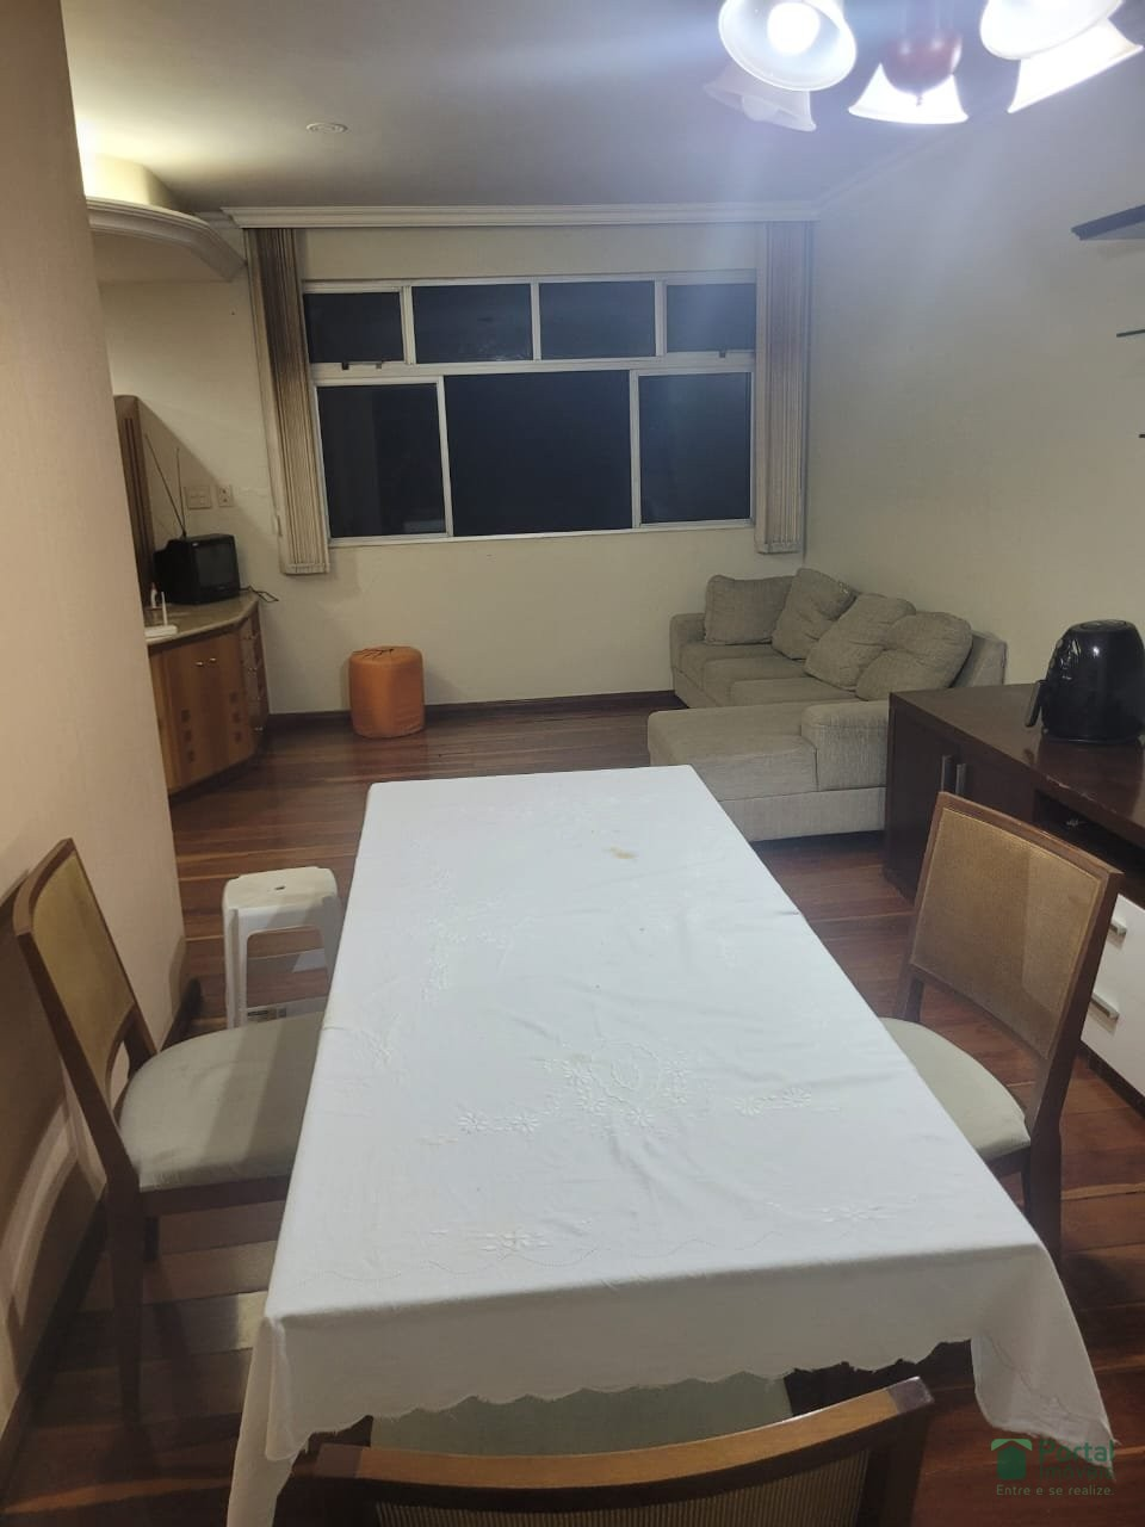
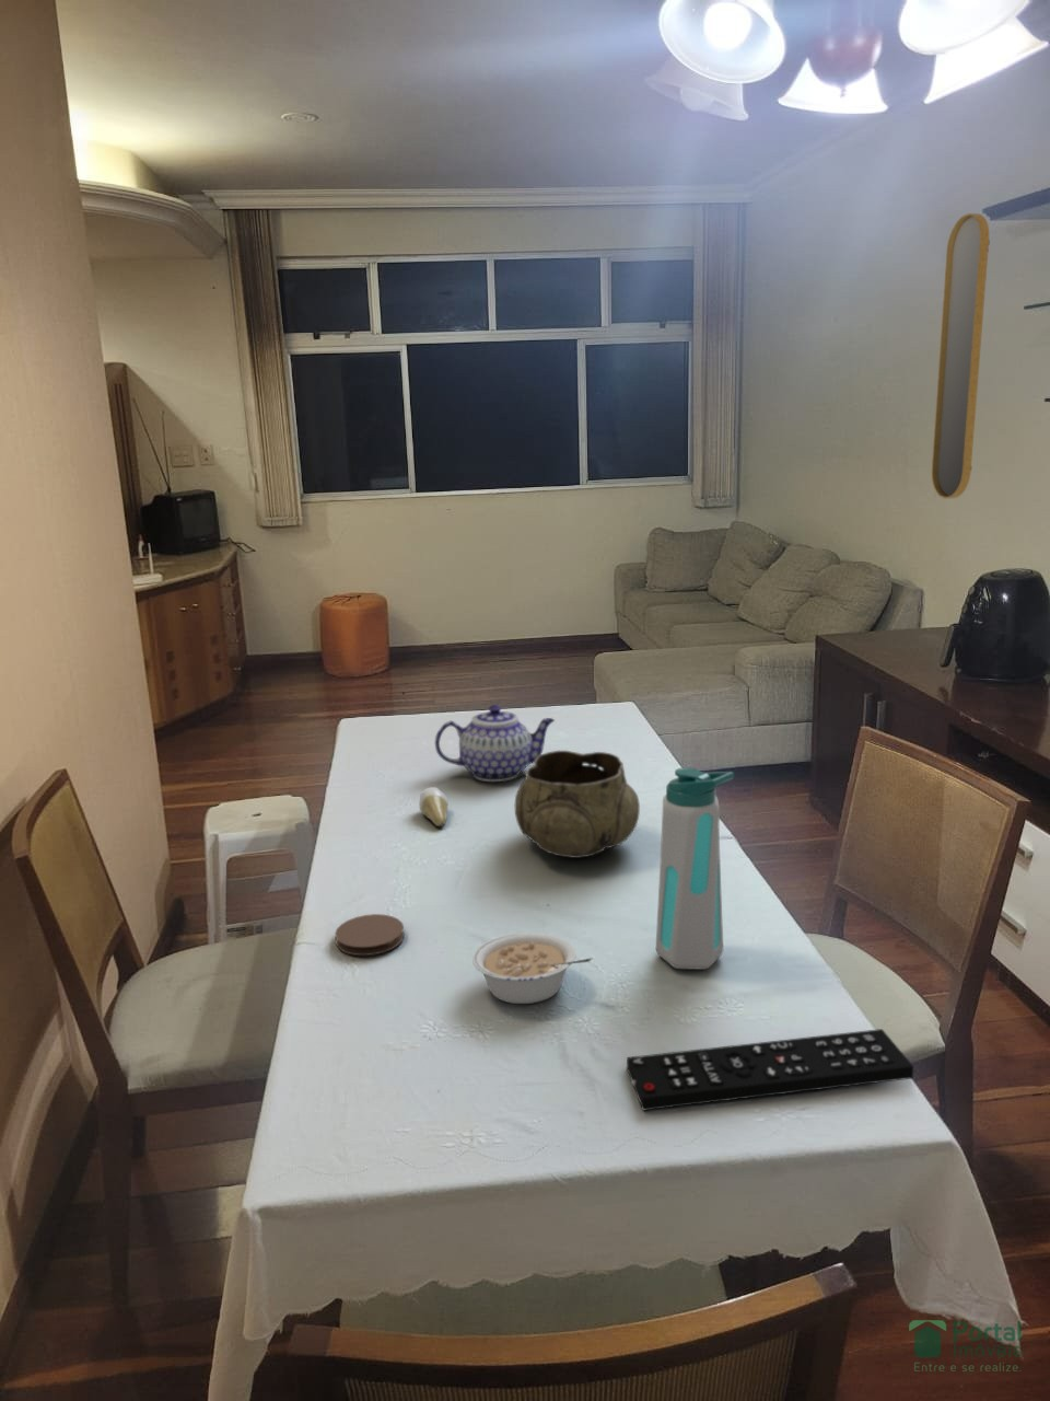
+ remote control (765, 1066)
+ legume (528, 966)
+ home mirror (958, 361)
+ coaster (369, 933)
+ decorative bowl (576, 806)
+ water bottle (695, 866)
+ teapot (495, 740)
+ tooth (435, 805)
